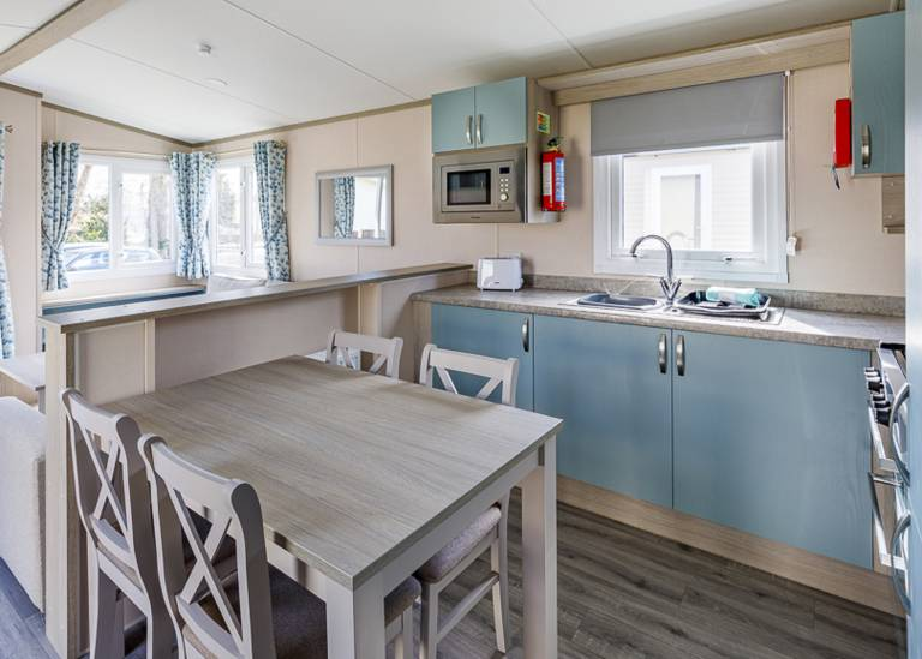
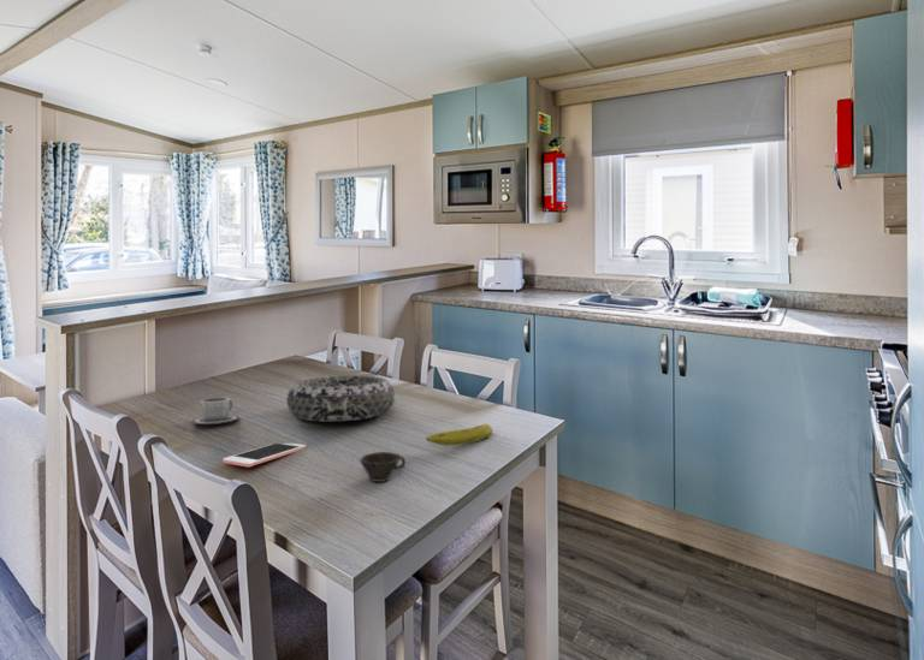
+ decorative bowl (342, 397)
+ cup (383, 468)
+ fruit (461, 433)
+ cell phone (266, 453)
+ cup (215, 410)
